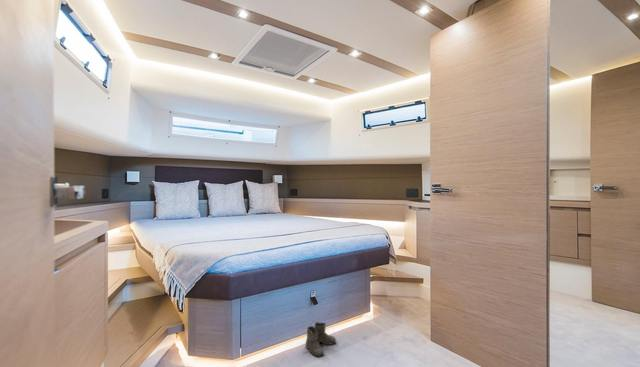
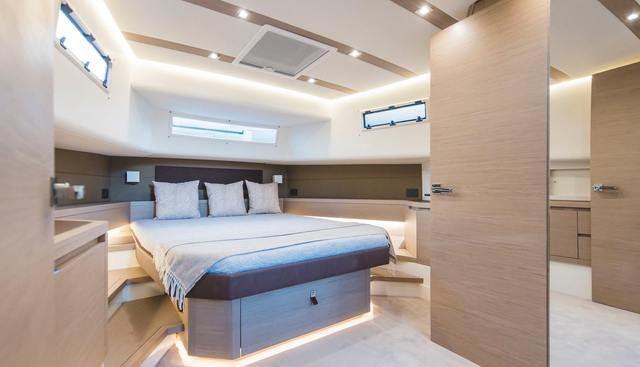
- boots (319, 337)
